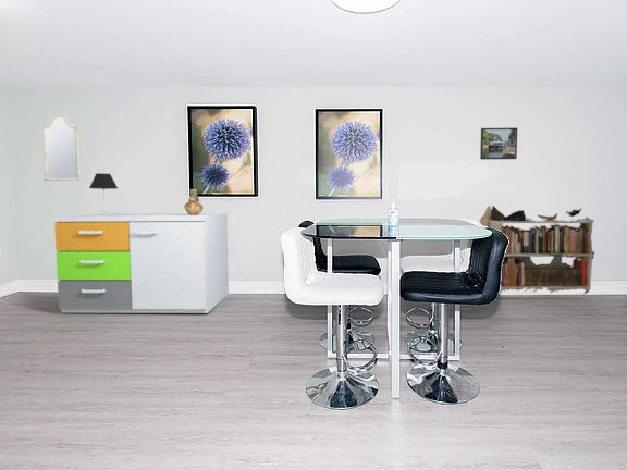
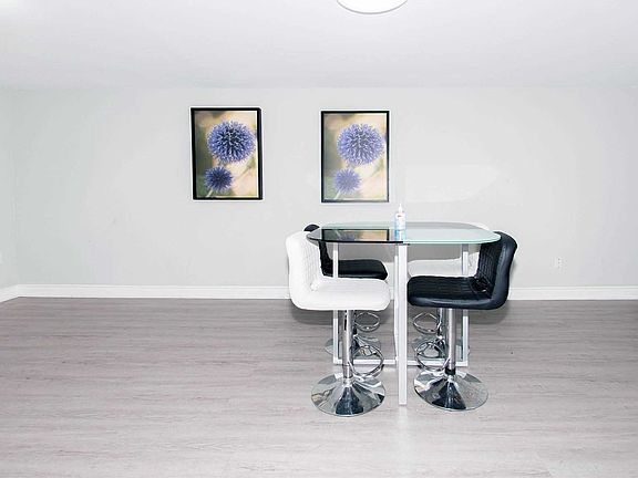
- ceramic vessel (193, 201)
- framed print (499, 144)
- home mirror (61, 148)
- table lamp (103, 194)
- storage cabinet (149, 259)
- bookshelf (536, 251)
